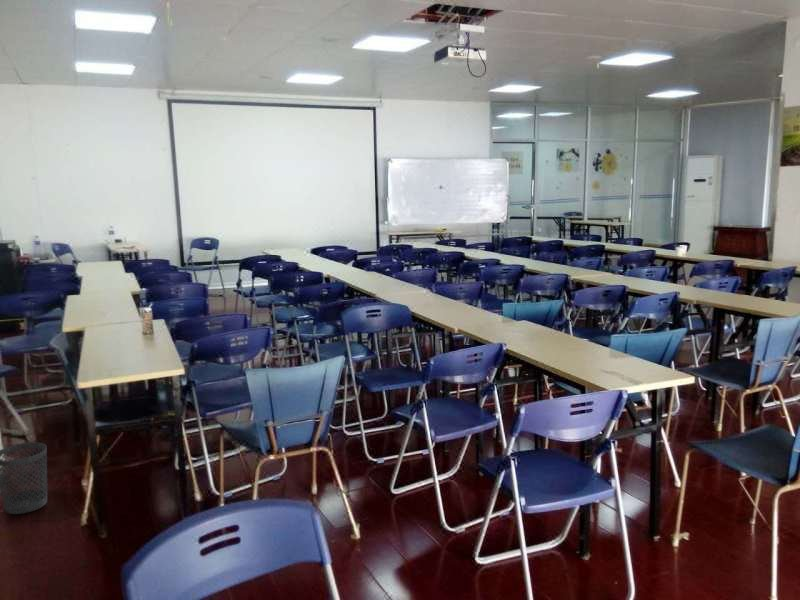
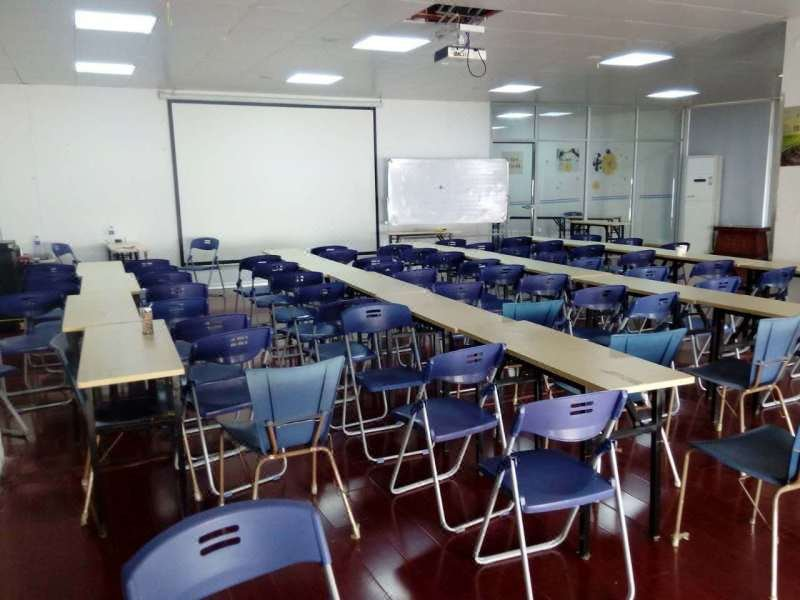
- wastebasket (23, 478)
